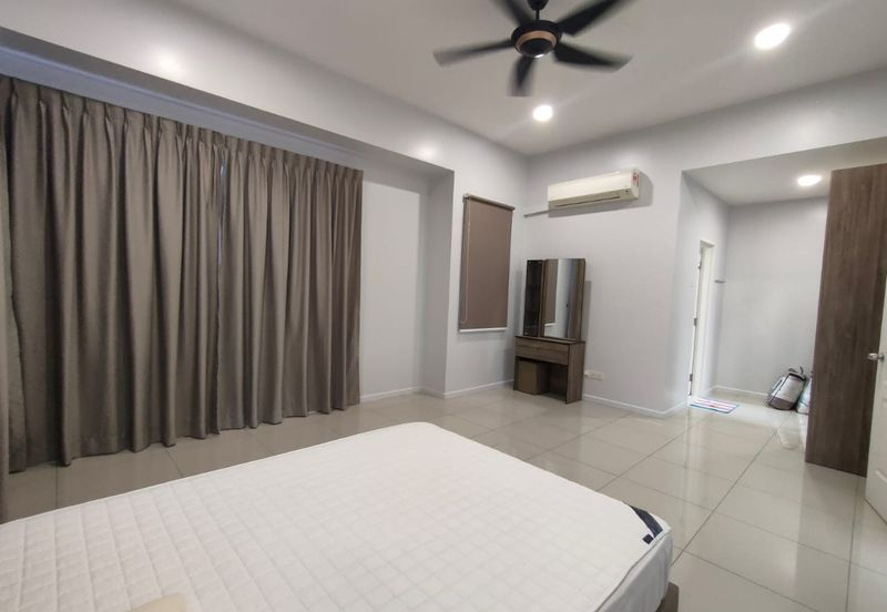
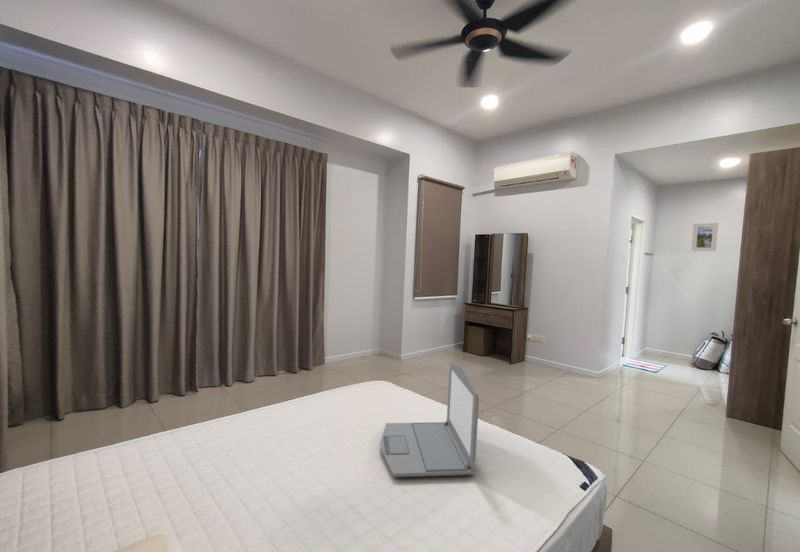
+ laptop (423, 423)
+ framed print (704, 237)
